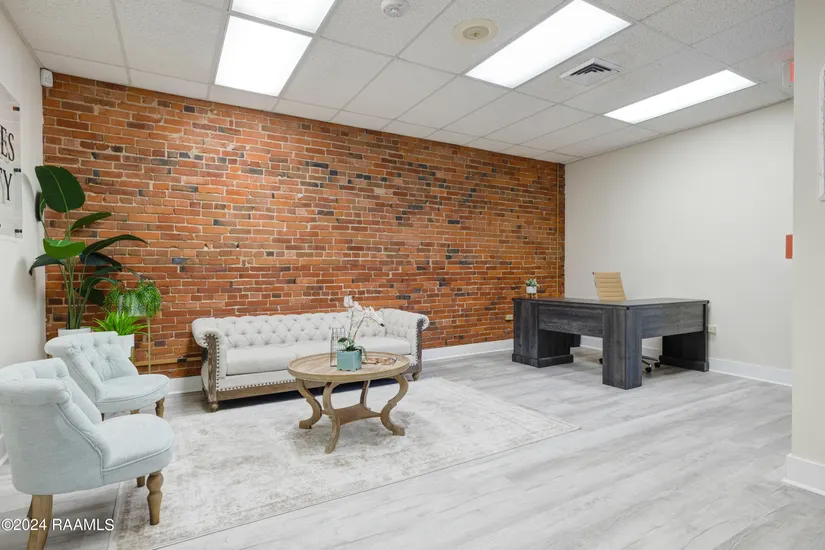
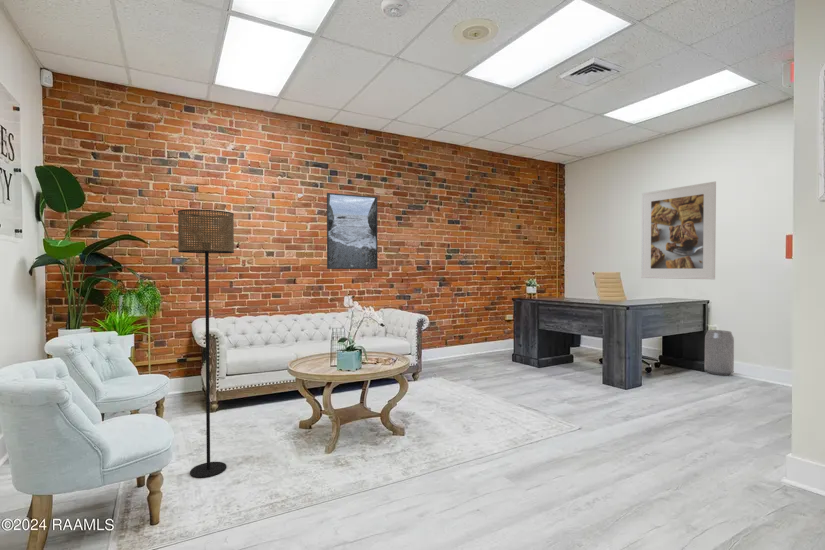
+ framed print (676, 233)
+ floor lamp (207, 341)
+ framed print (352, 232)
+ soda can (719, 352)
